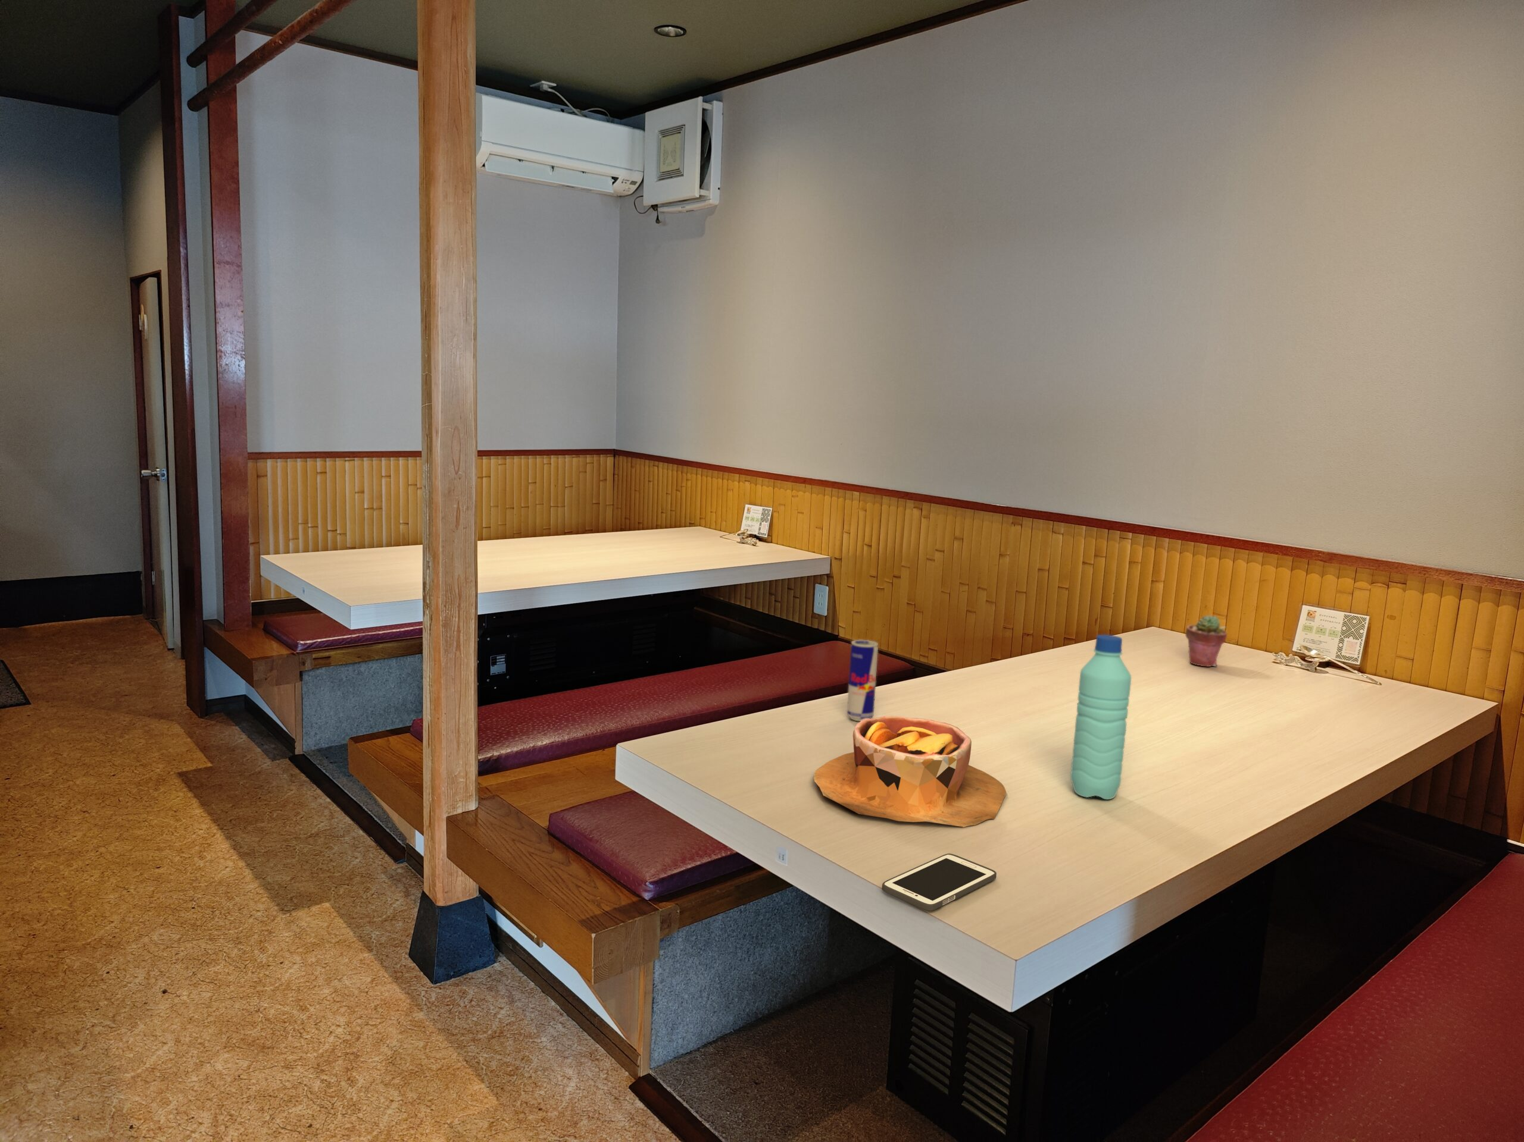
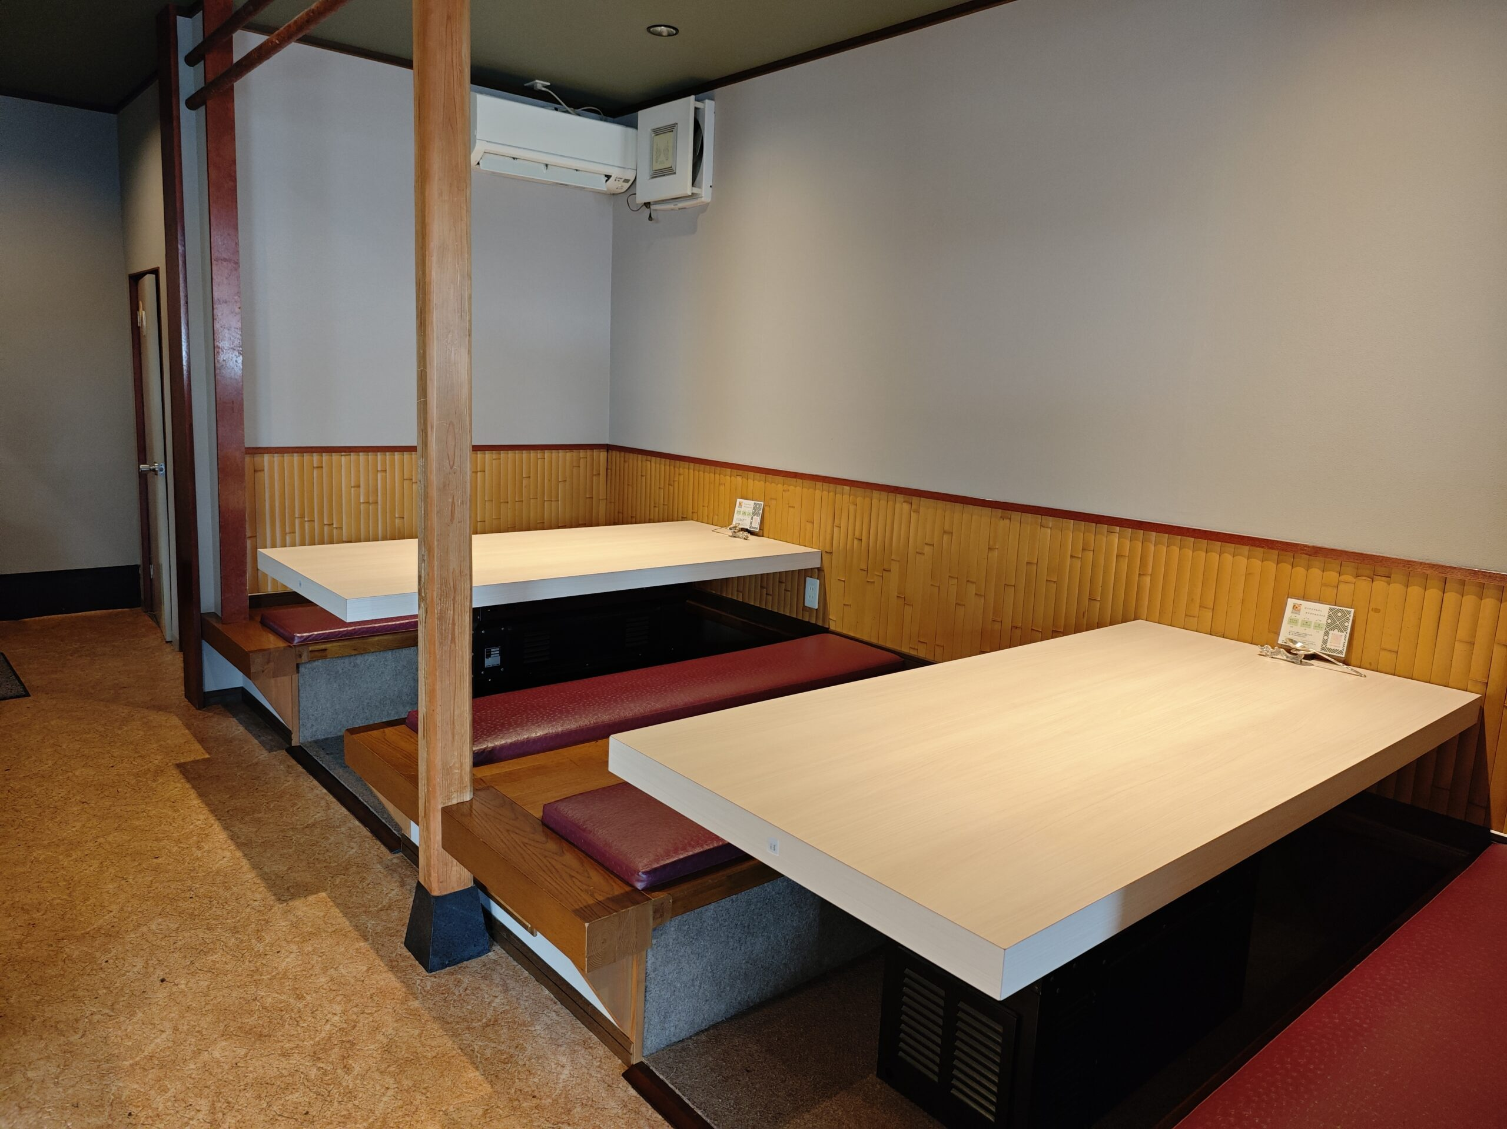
- bowl (912, 758)
- water bottle (1102, 715)
- beverage can (862, 680)
- cell phone (940, 880)
- potted succulent (1206, 639)
